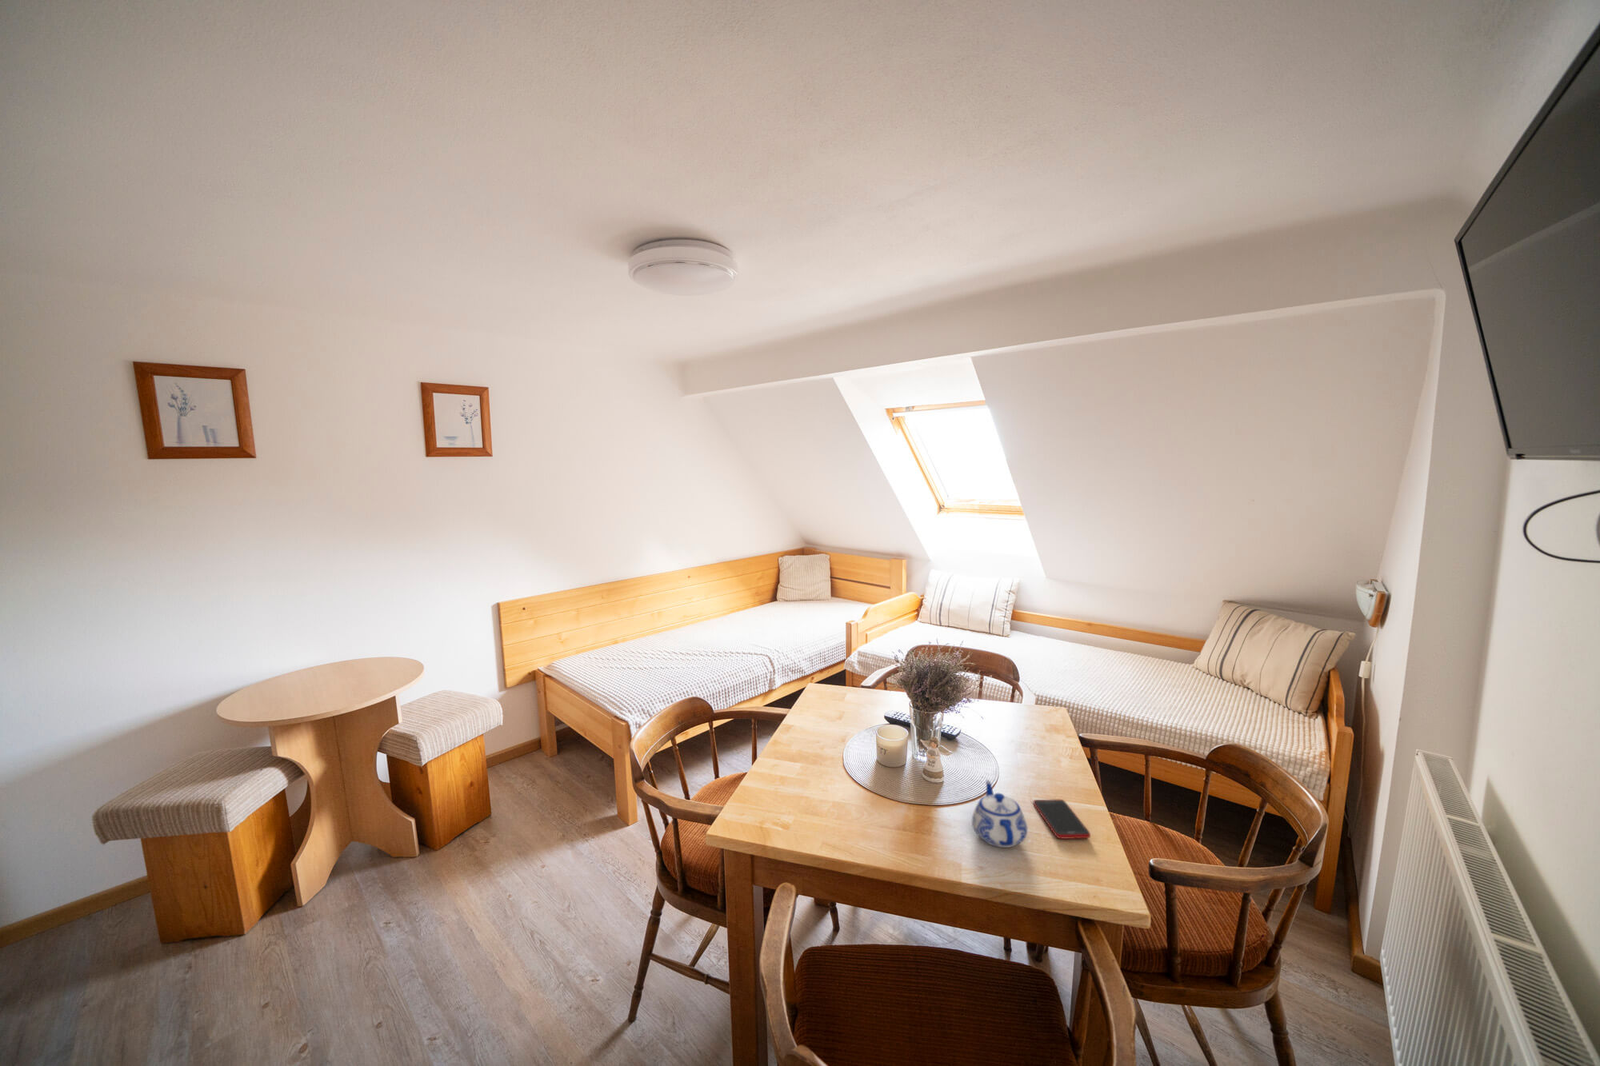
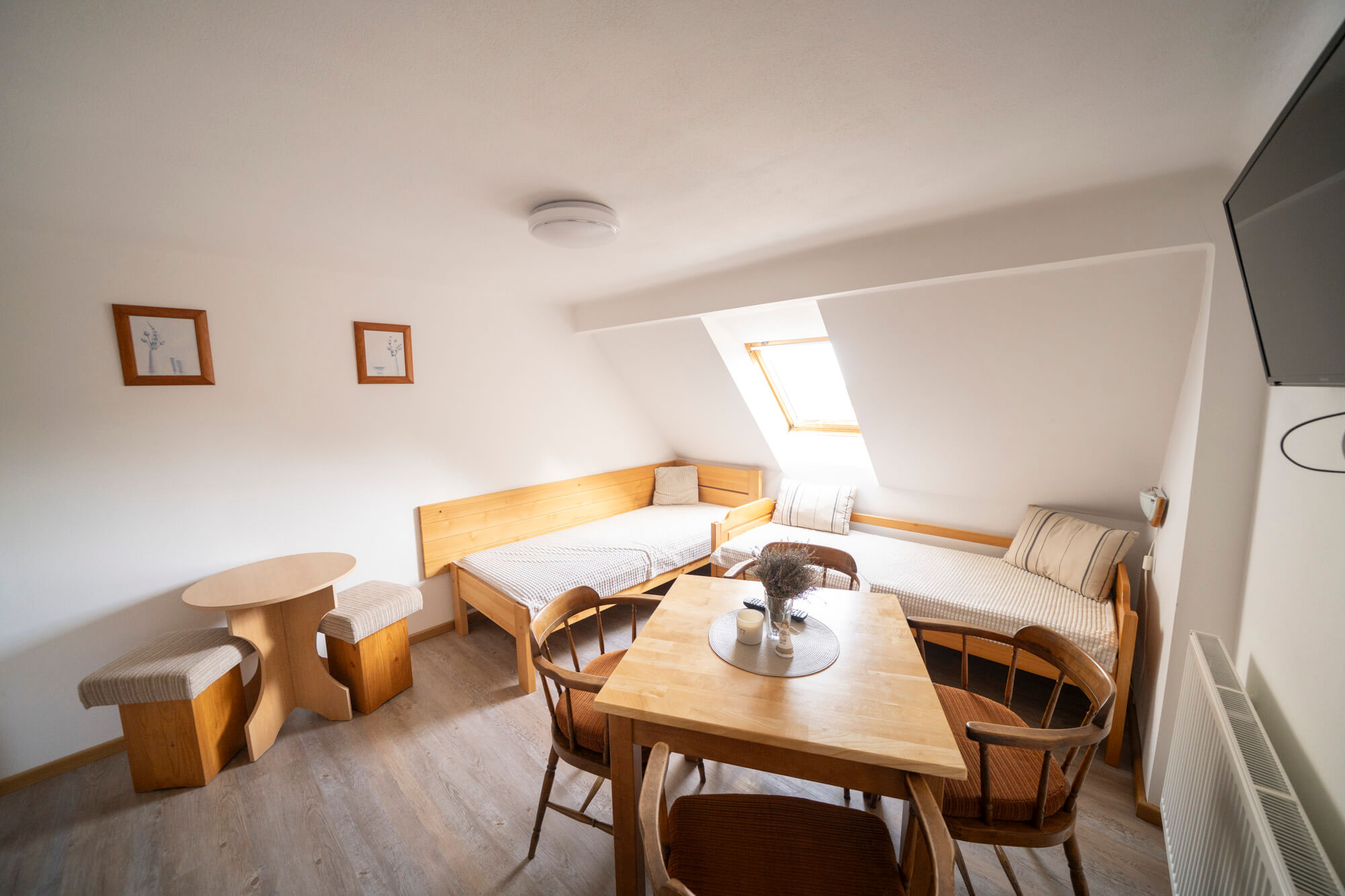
- teapot (998, 813)
- cell phone (1060, 819)
